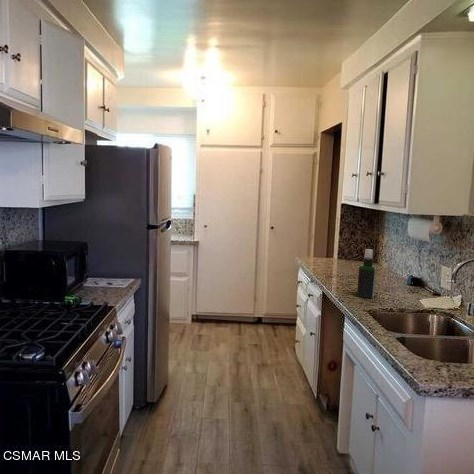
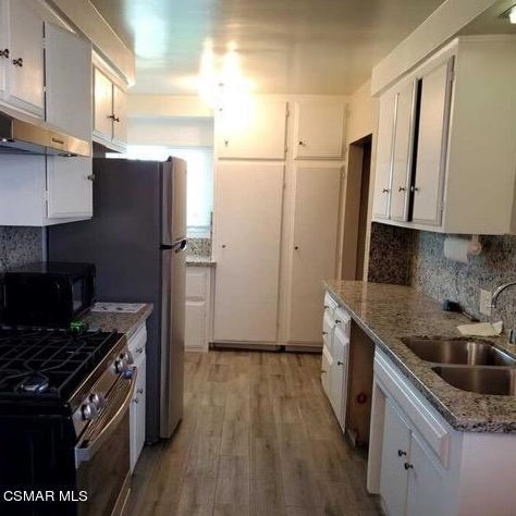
- spray bottle (367, 272)
